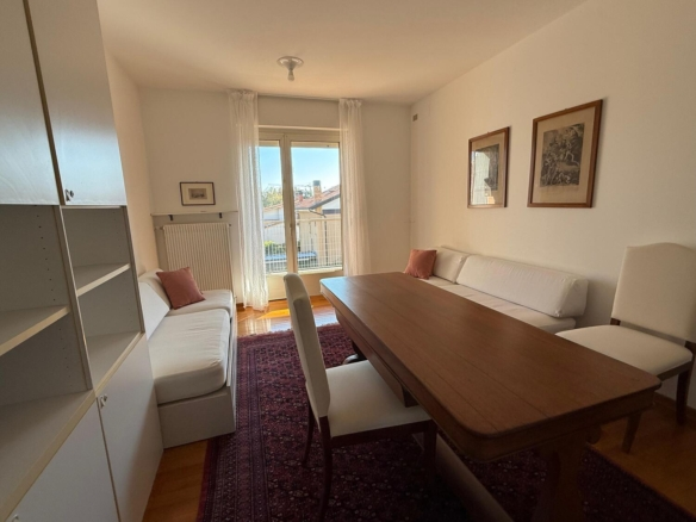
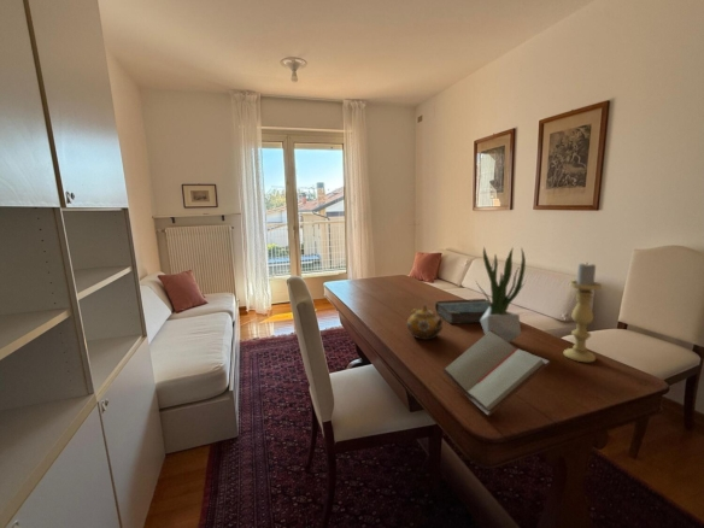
+ paperback book (492, 370)
+ book (468, 310)
+ potted plant (503, 295)
+ teapot (424, 321)
+ candle holder (582, 310)
